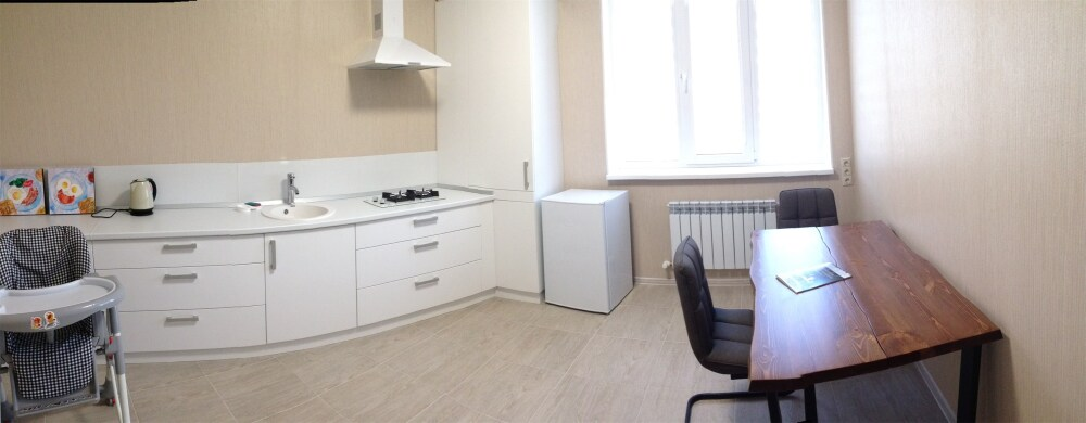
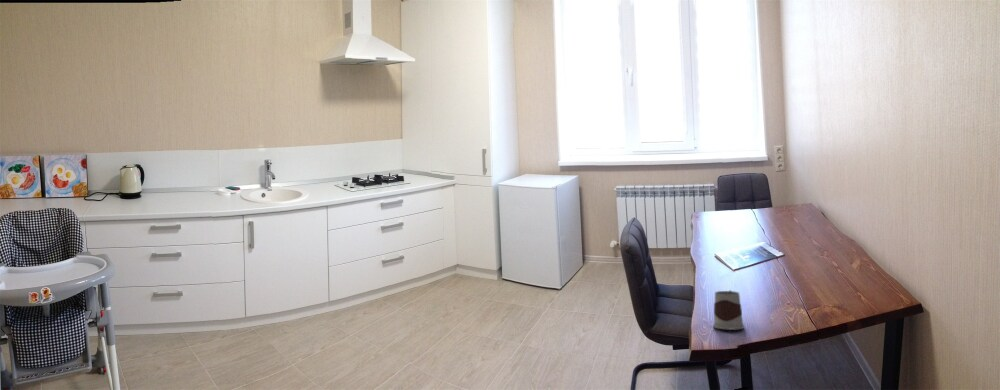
+ mug (728, 308)
